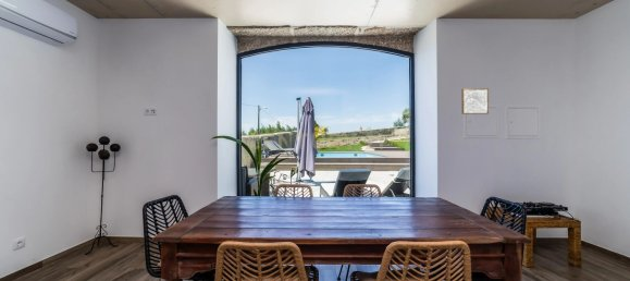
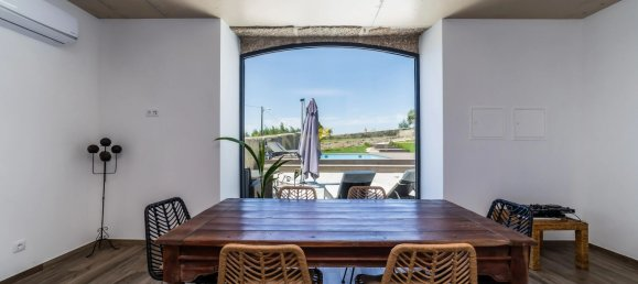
- wall art (474, 101)
